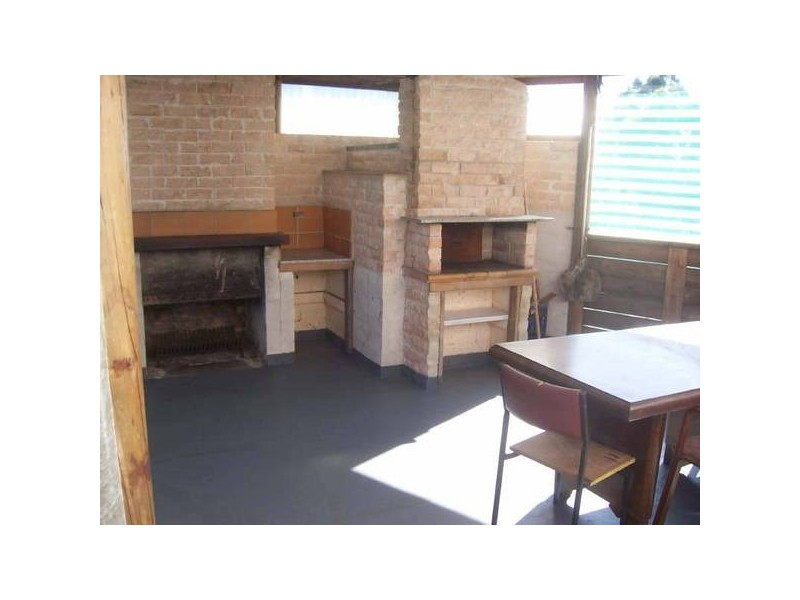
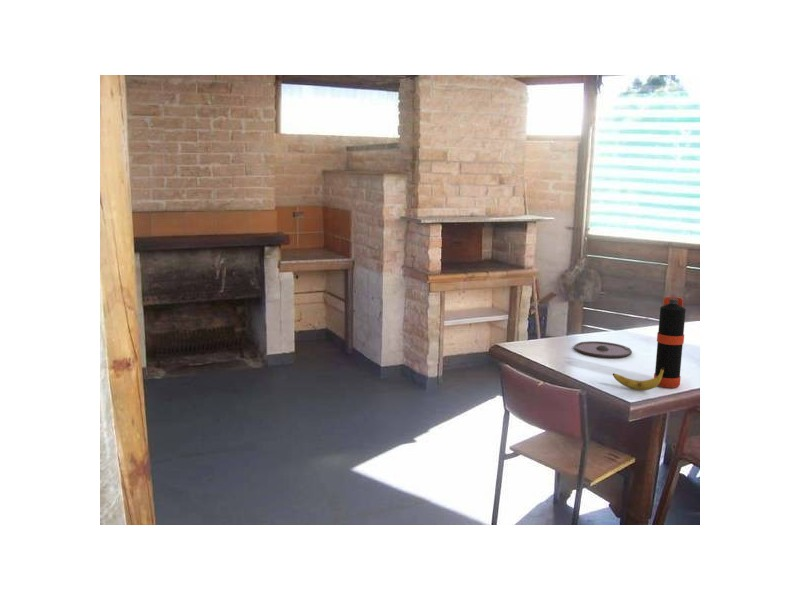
+ bottle (670, 341)
+ banana (635, 380)
+ plate (602, 348)
